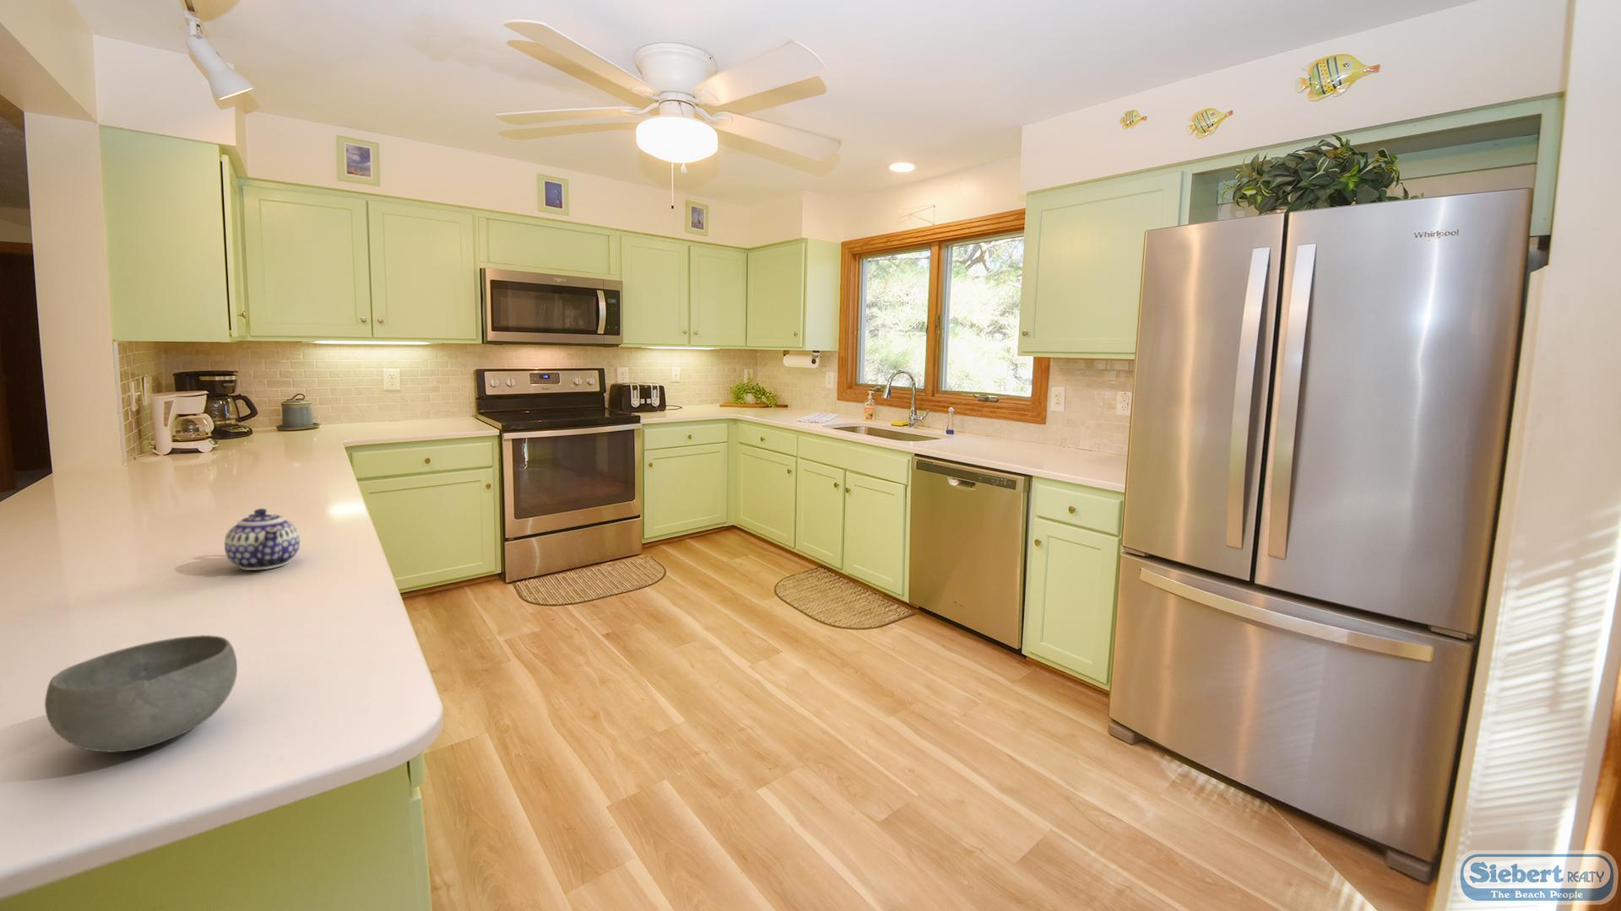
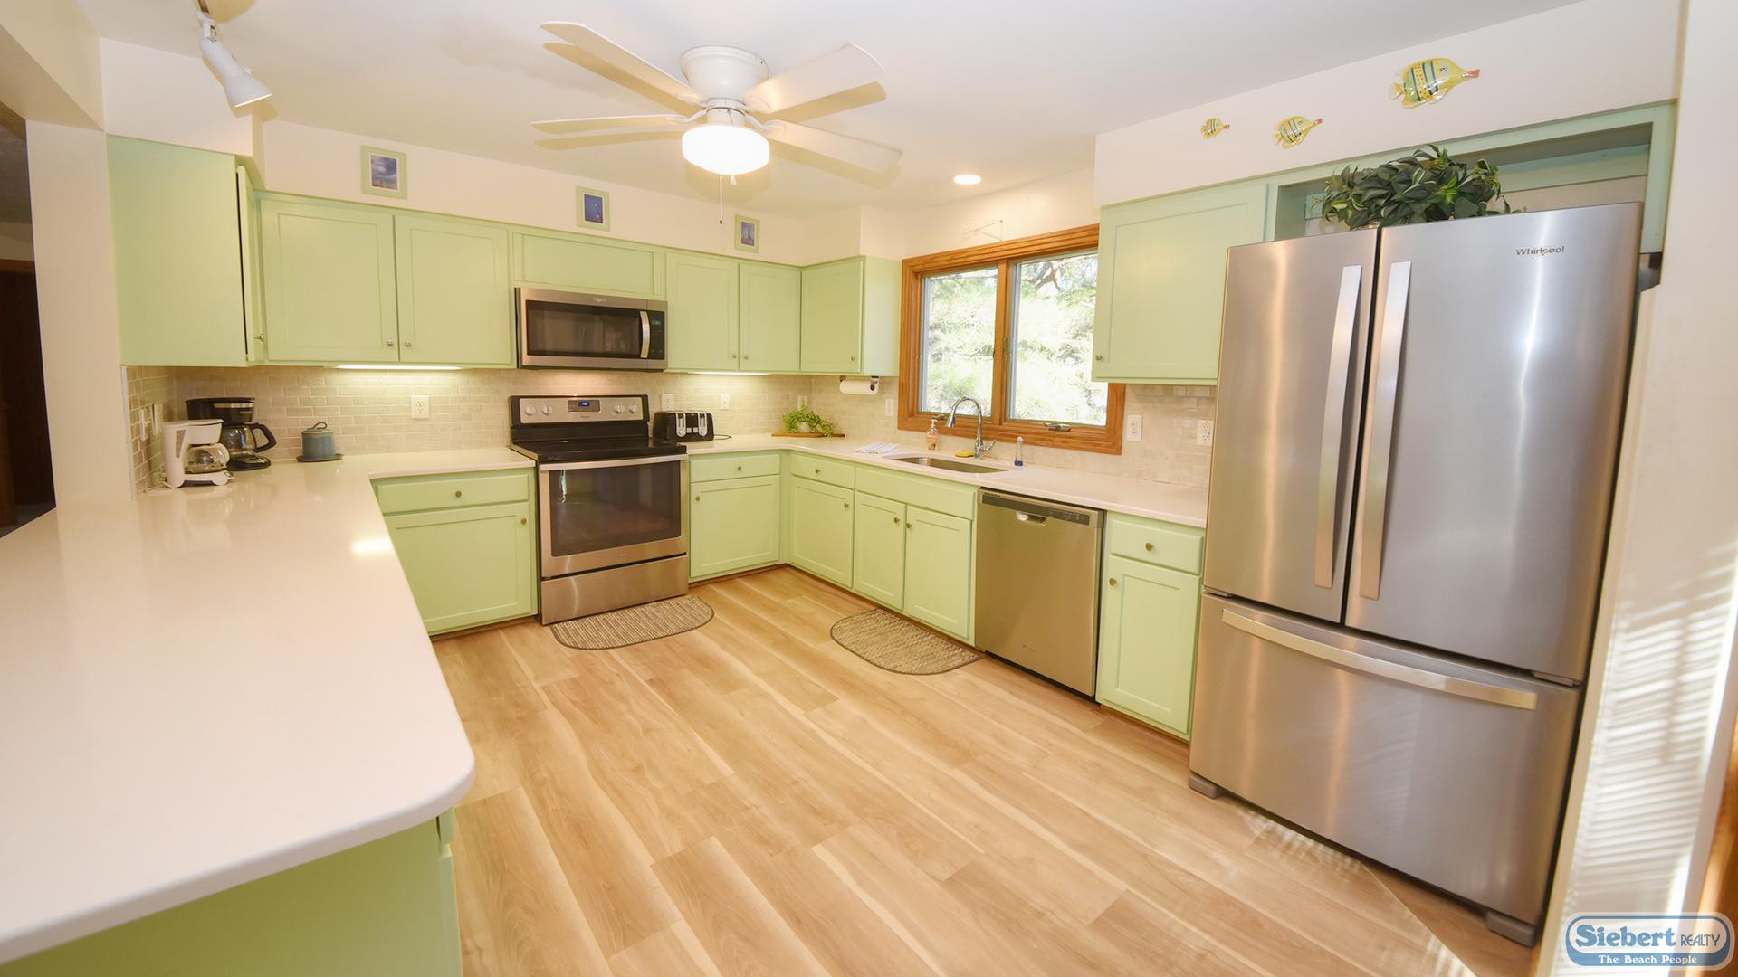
- teapot (263, 536)
- bowl (148, 697)
